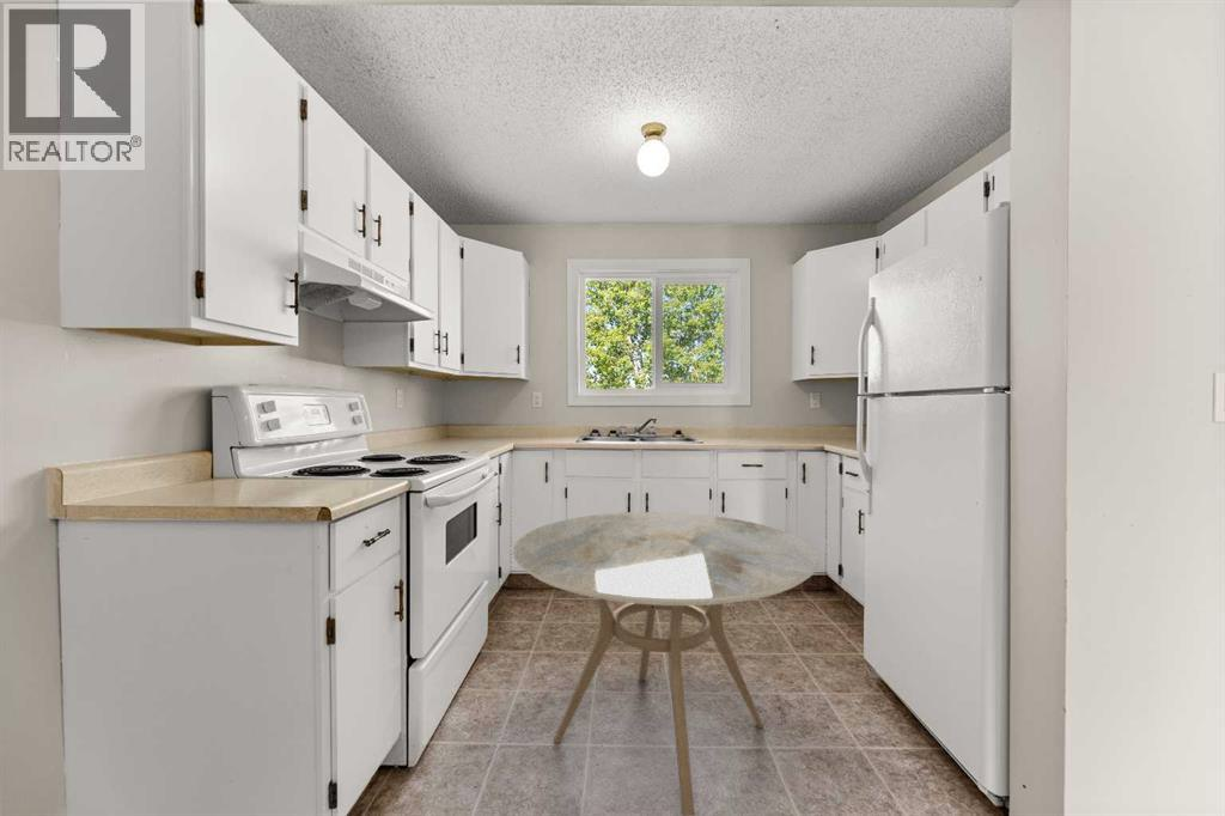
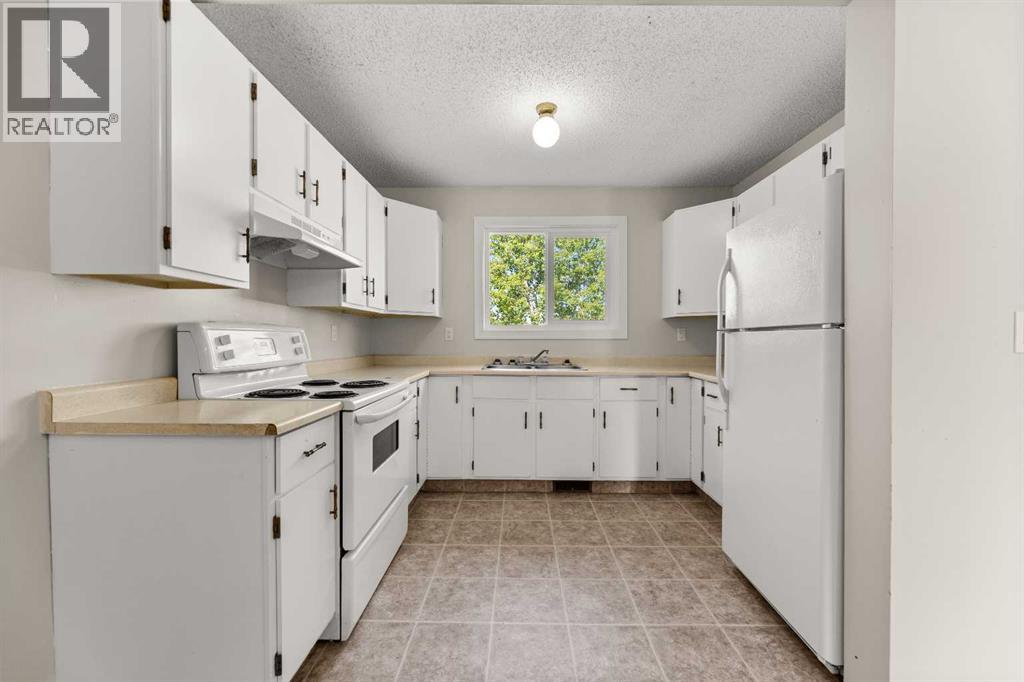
- dining table (660, 639)
